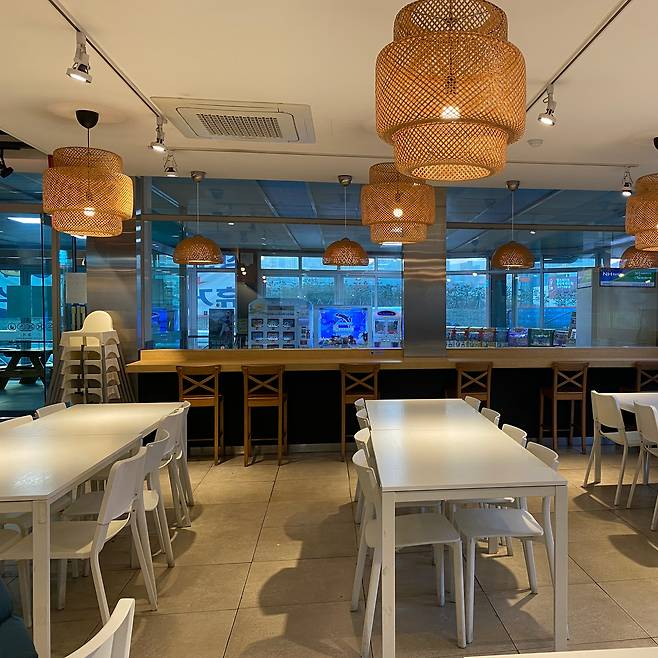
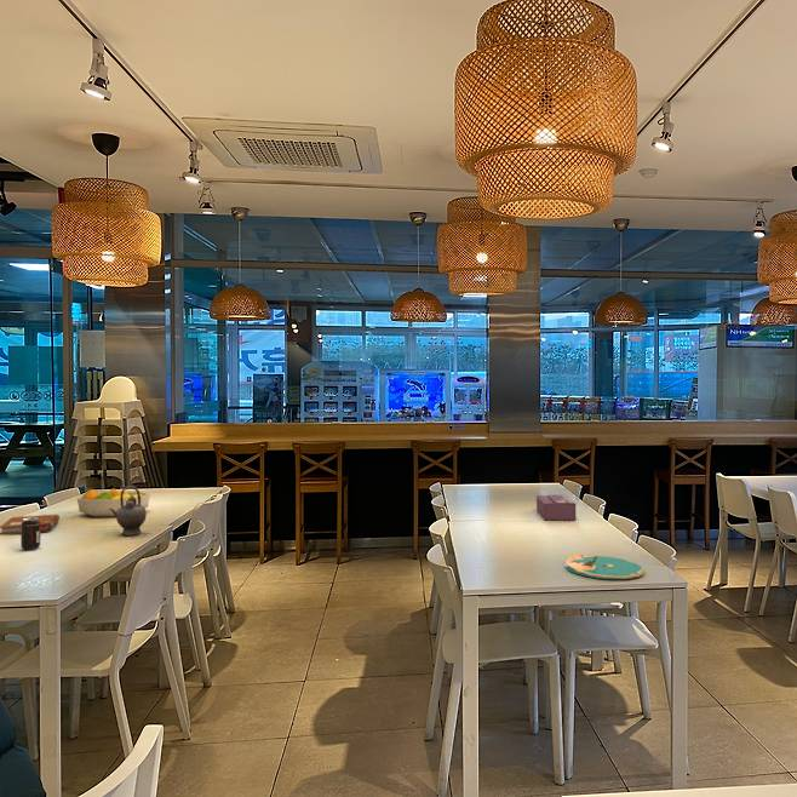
+ teapot (127, 510)
+ plate (603, 561)
+ notebook (29, 517)
+ tissue box (555, 506)
+ beverage can (30, 533)
+ fruit bowl (114, 500)
